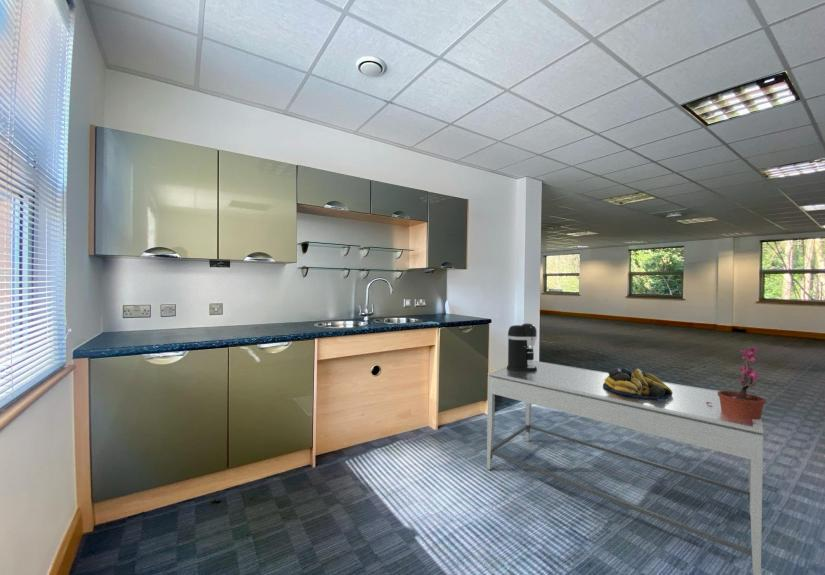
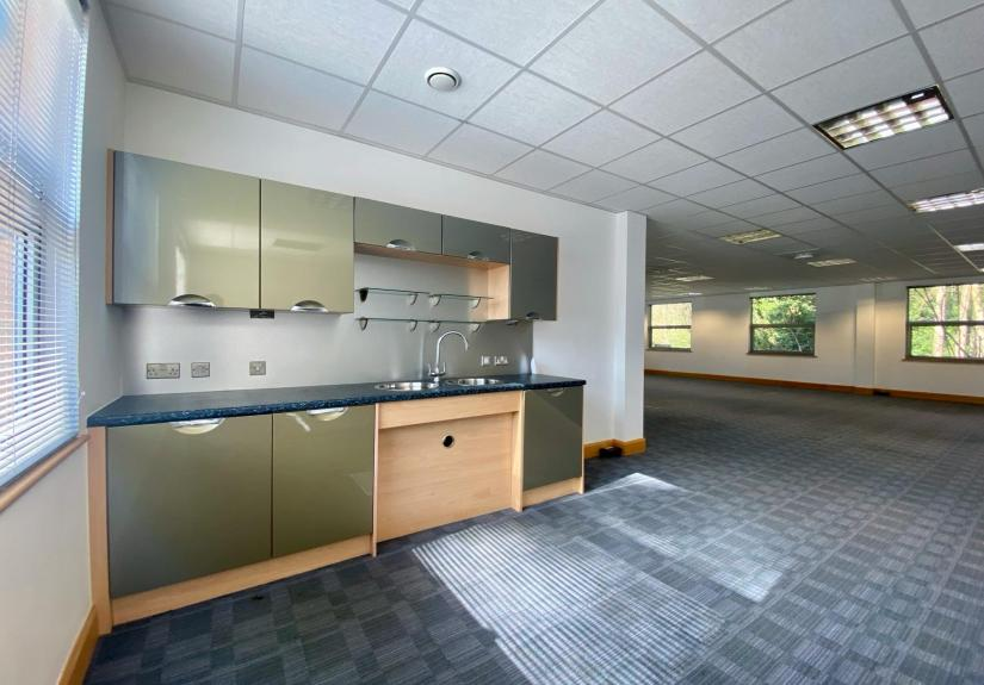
- coffee maker (522, 346)
- dining table (603, 447)
- fruit bowl (635, 379)
- potted plant (739, 379)
